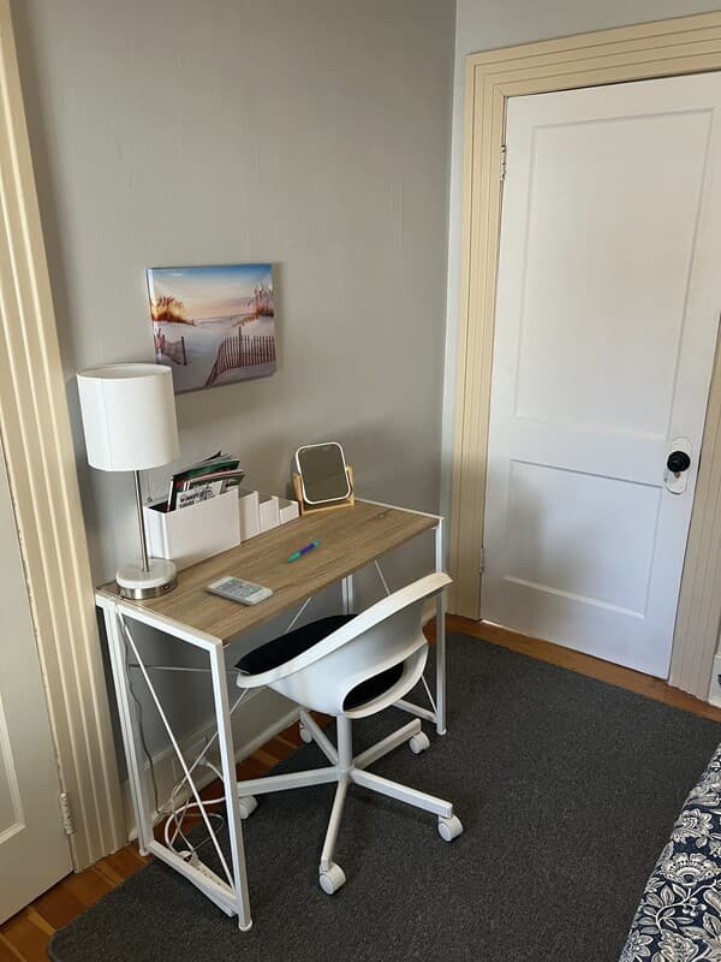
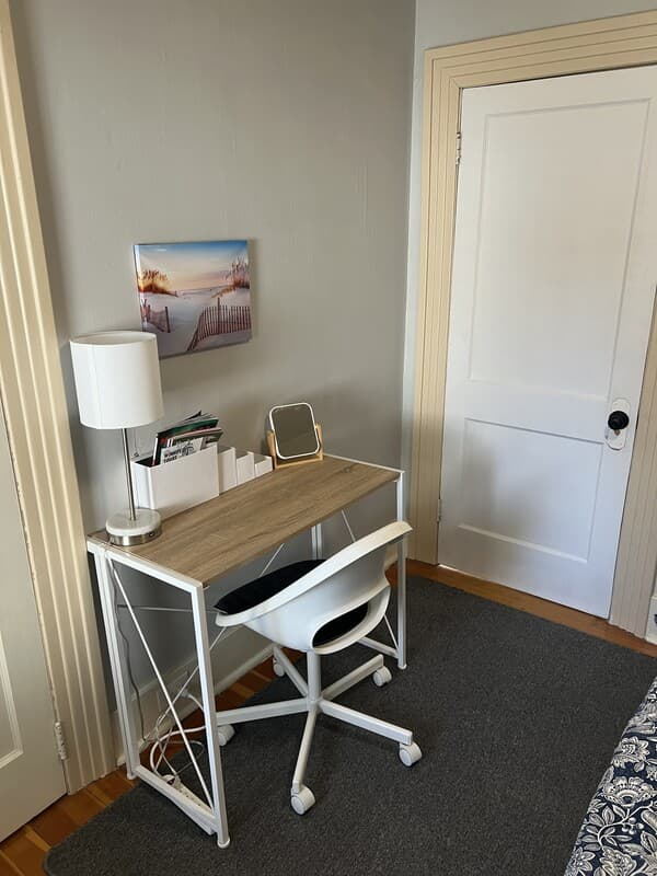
- pen (302, 551)
- smartphone (239, 589)
